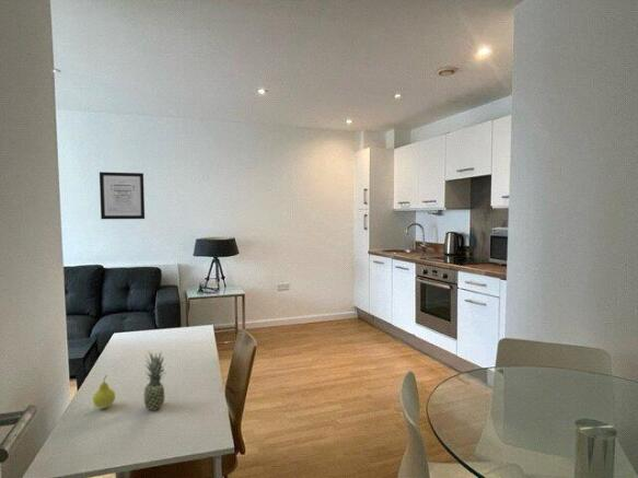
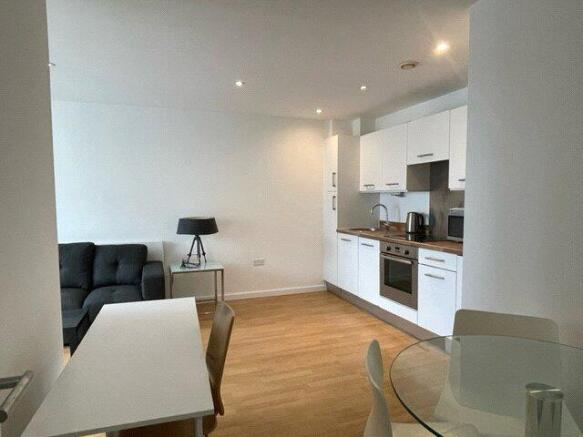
- fruit (154, 378)
- fruit (103, 390)
- wall art (121, 196)
